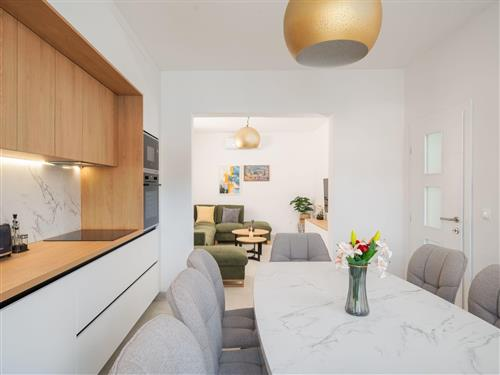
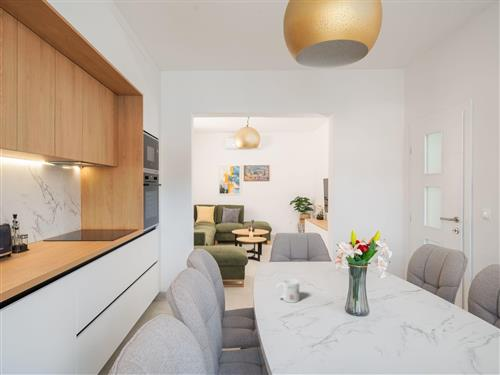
+ mug (287, 290)
